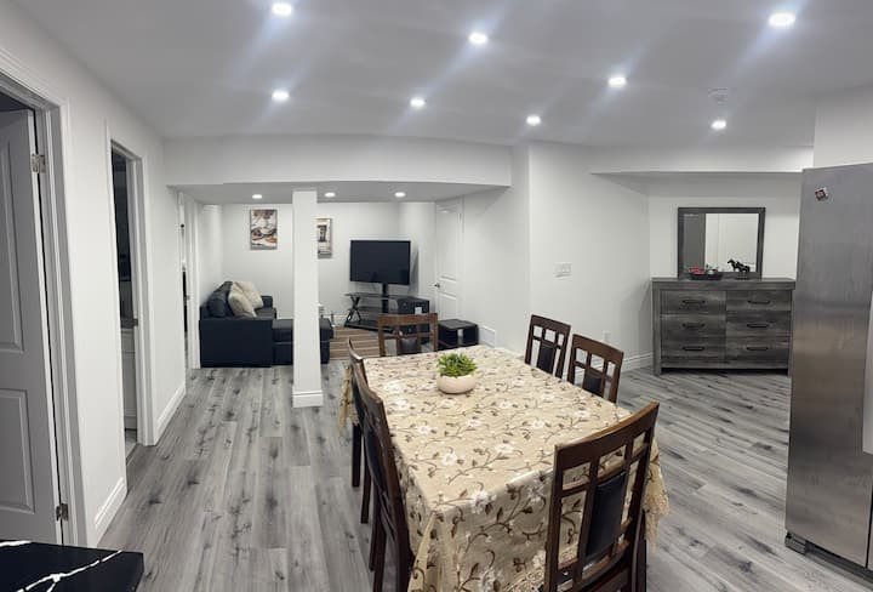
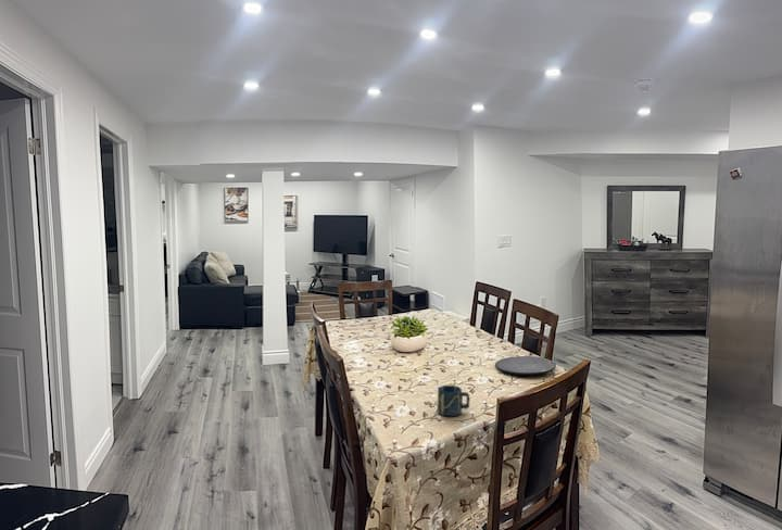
+ plate (525, 364)
+ cup (453, 400)
